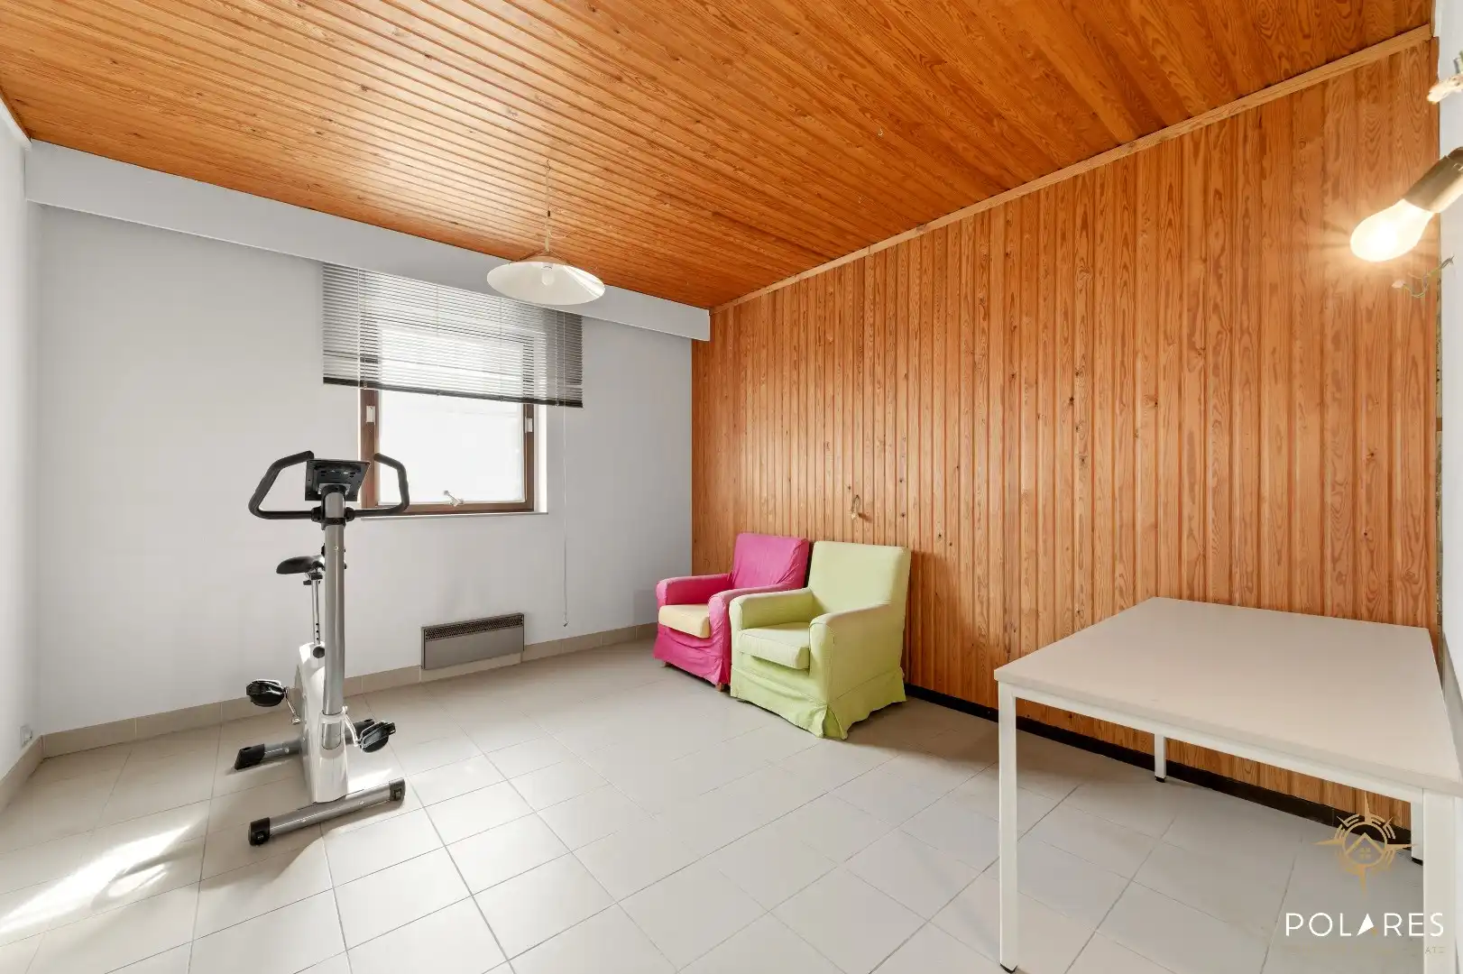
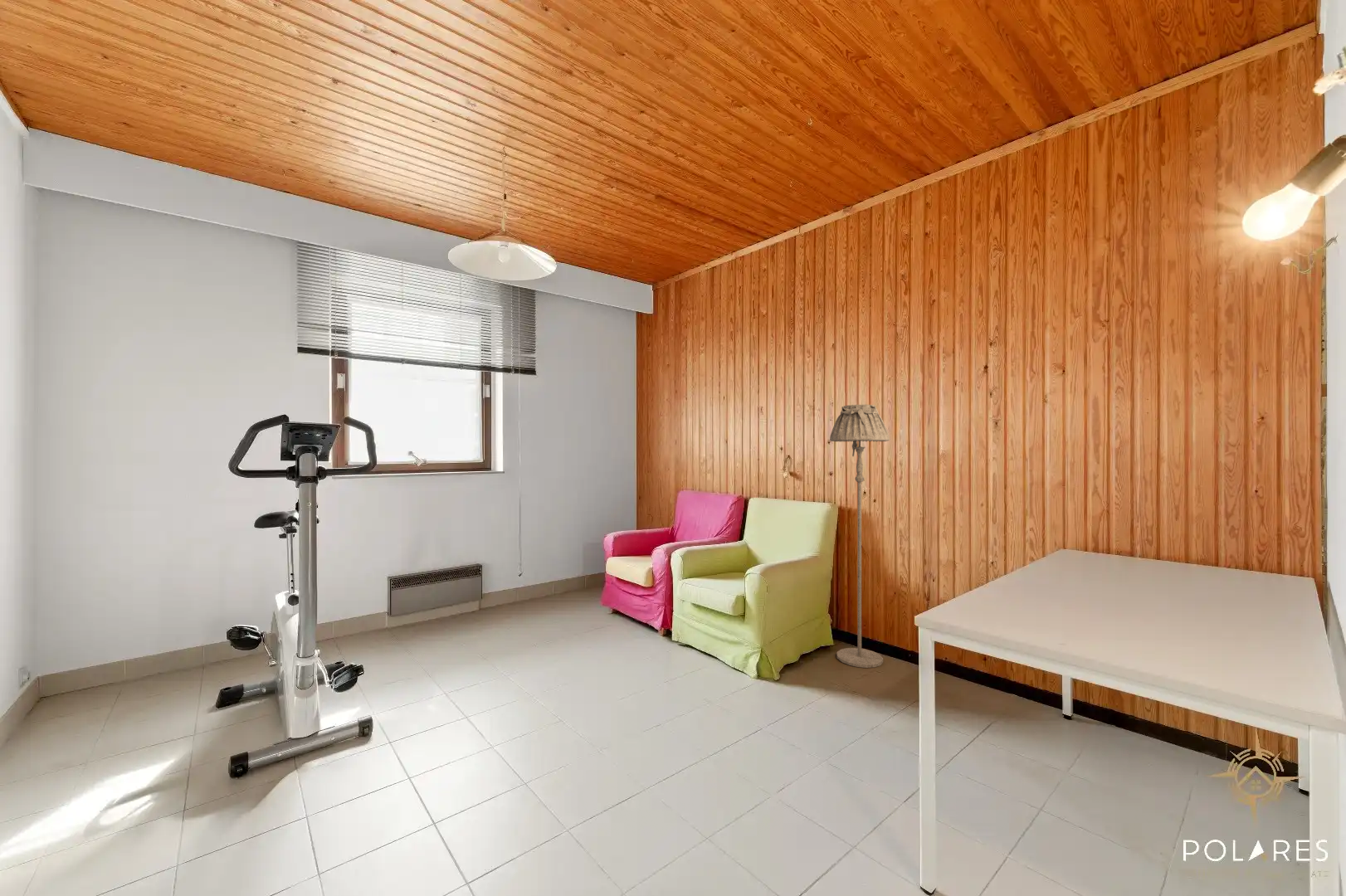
+ floor lamp (859, 532)
